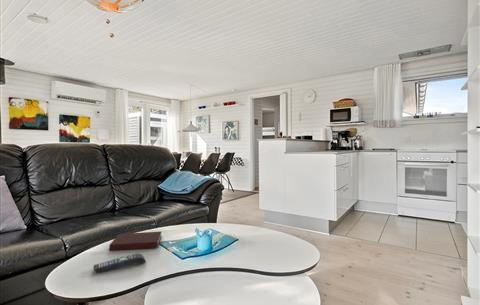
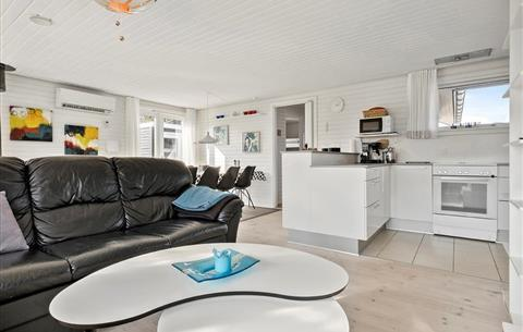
- notebook (137, 240)
- remote control (120, 262)
